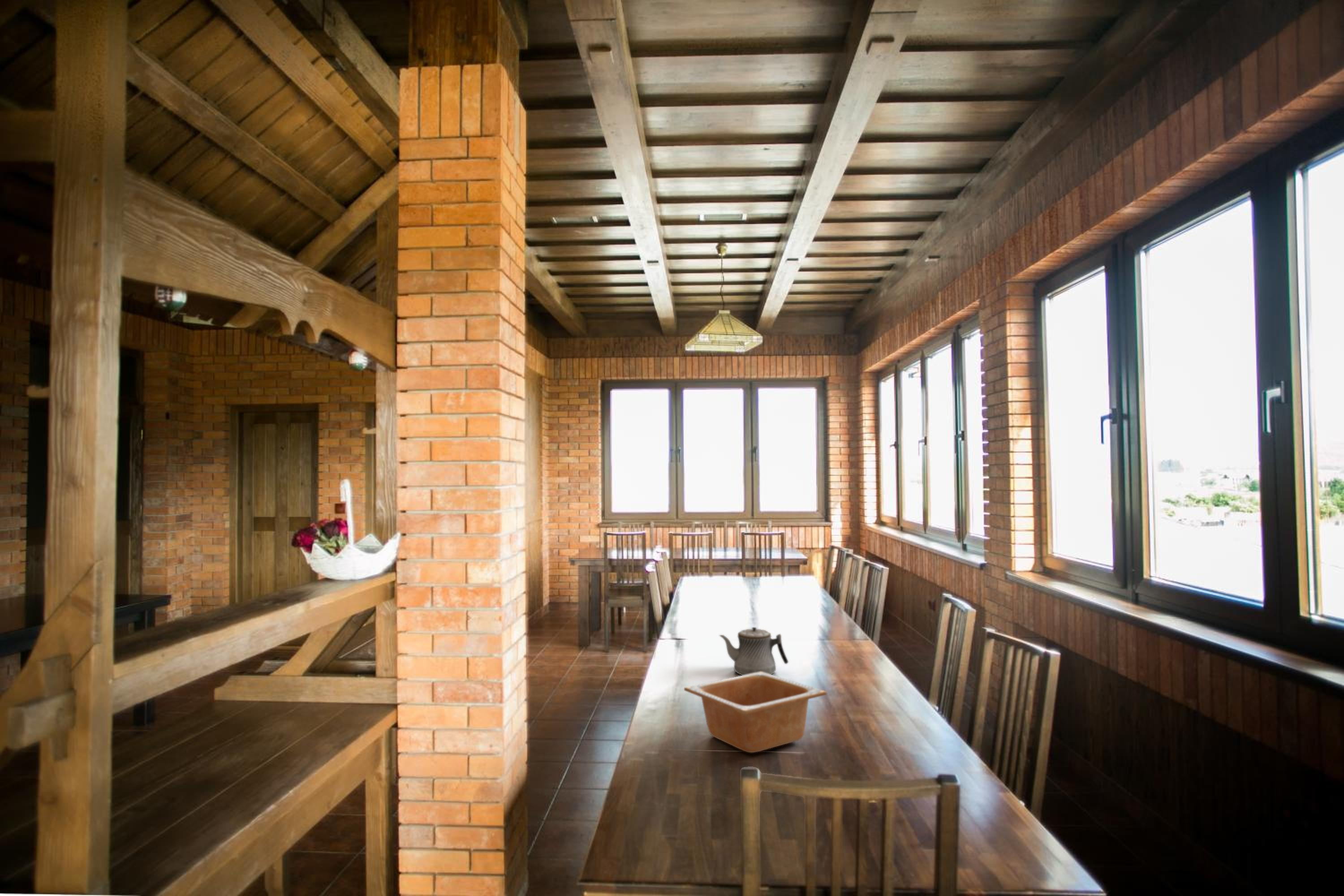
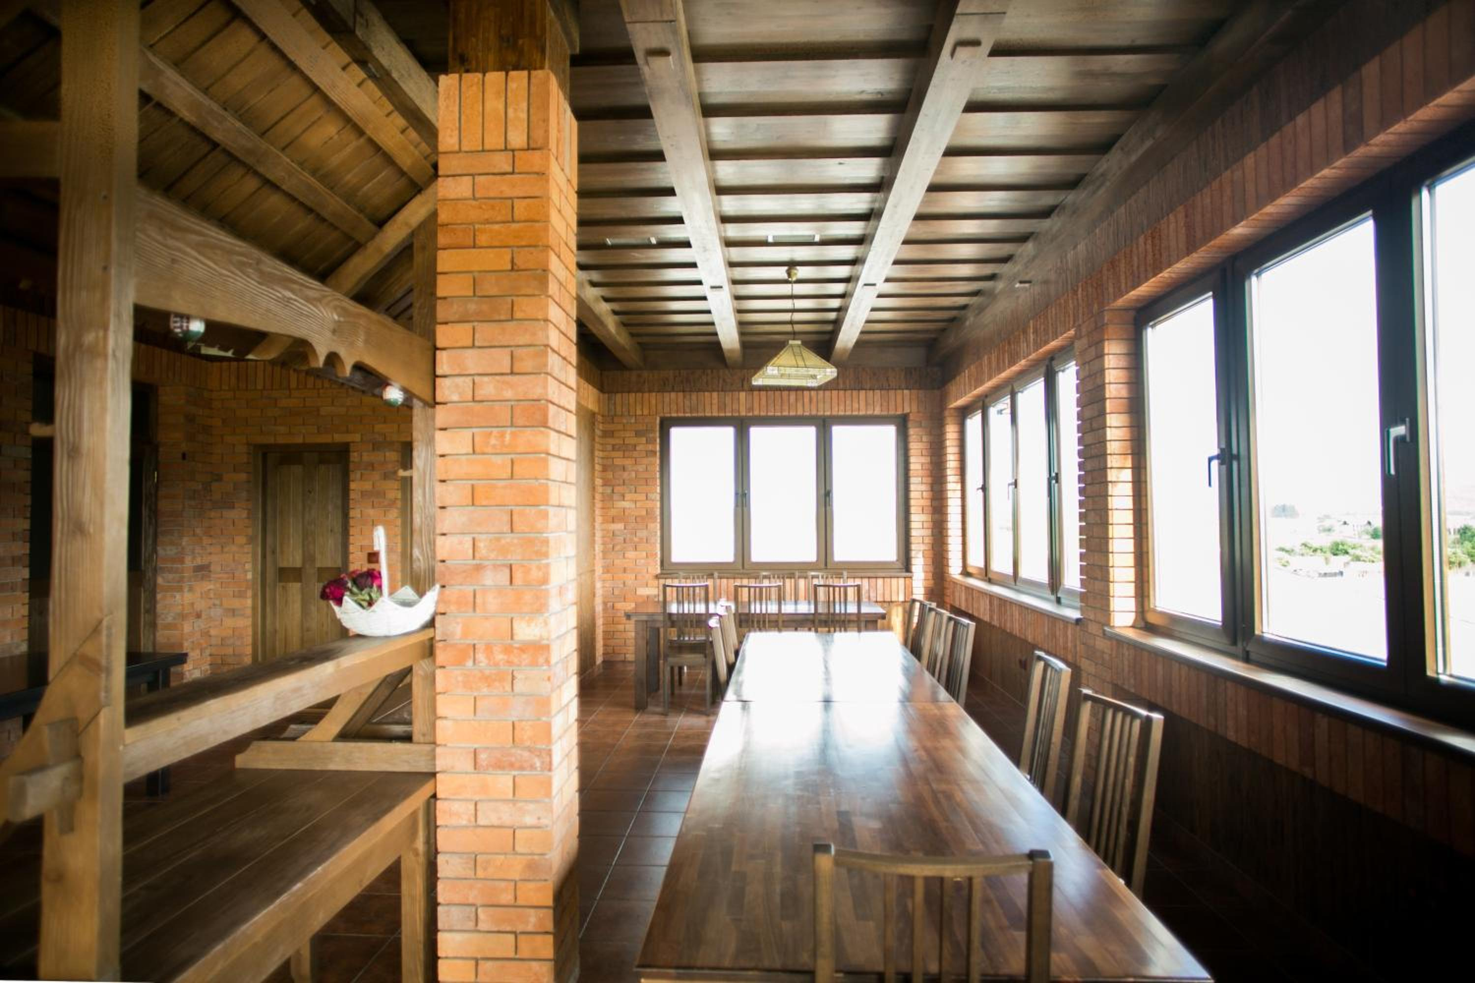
- teapot (753, 650)
- serving bowl (754, 713)
